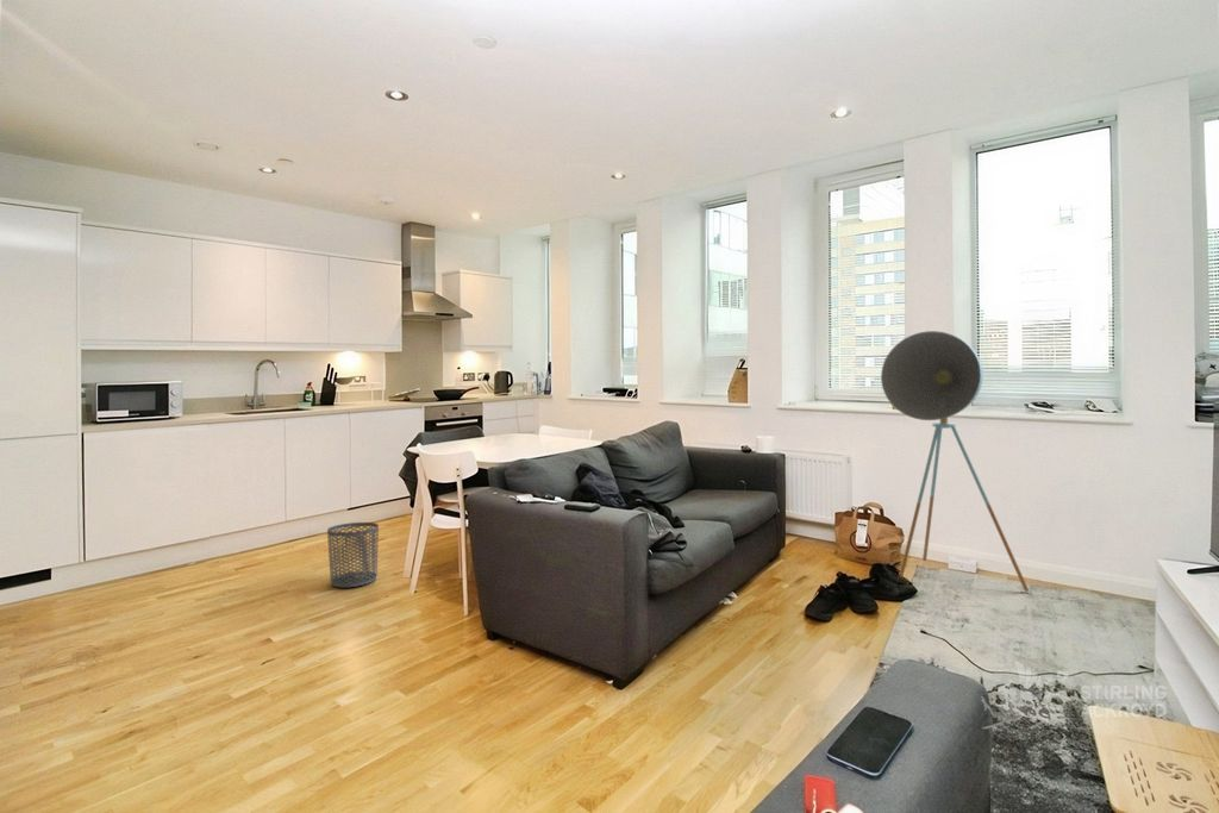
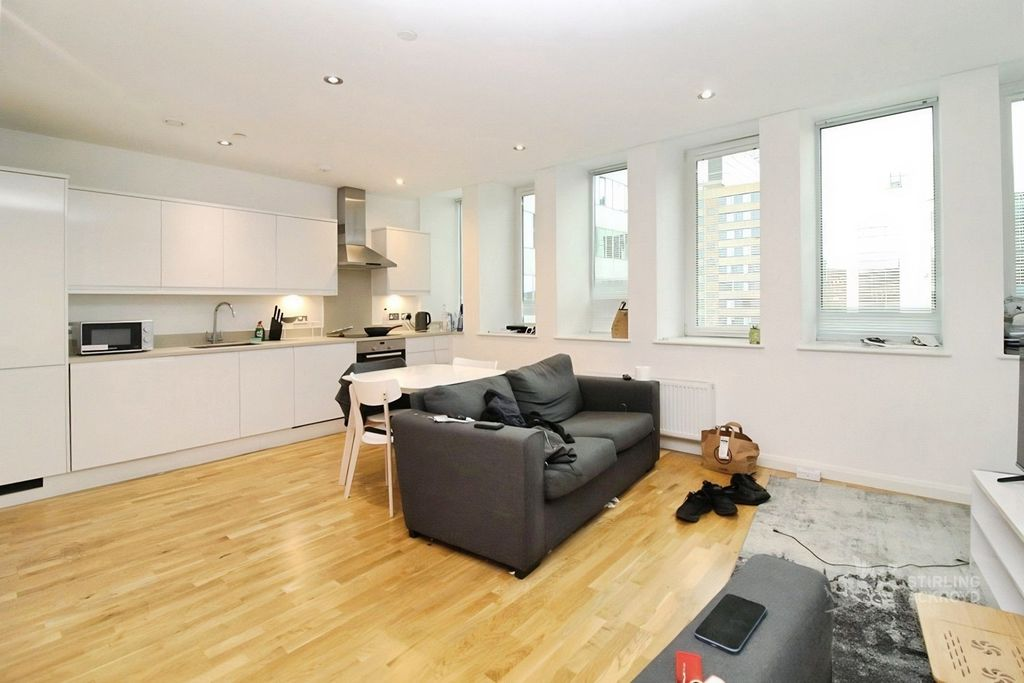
- floor lamp (963, 455)
- waste bin (354, 554)
